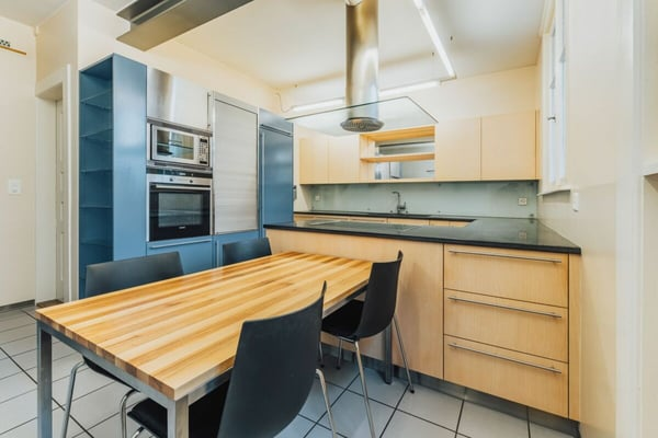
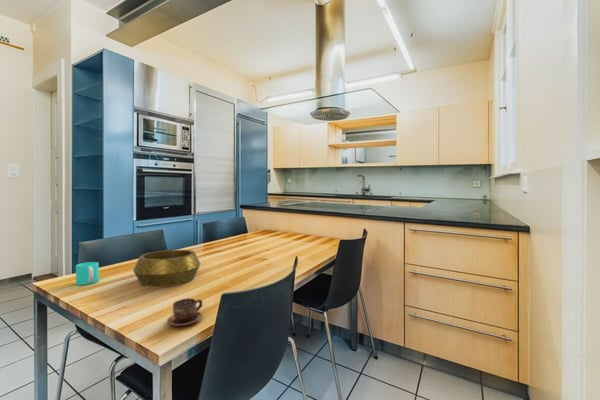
+ decorative bowl (168, 266)
+ cup (186, 310)
+ cup (88, 273)
